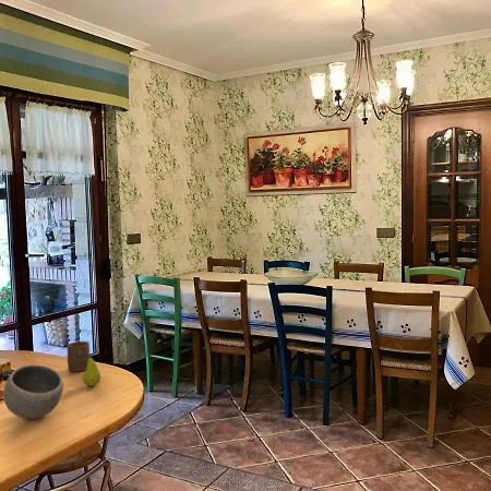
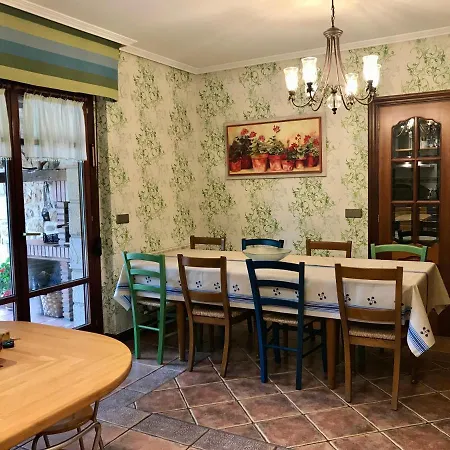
- bowl (34, 392)
- fruit (91, 369)
- cup (77, 356)
